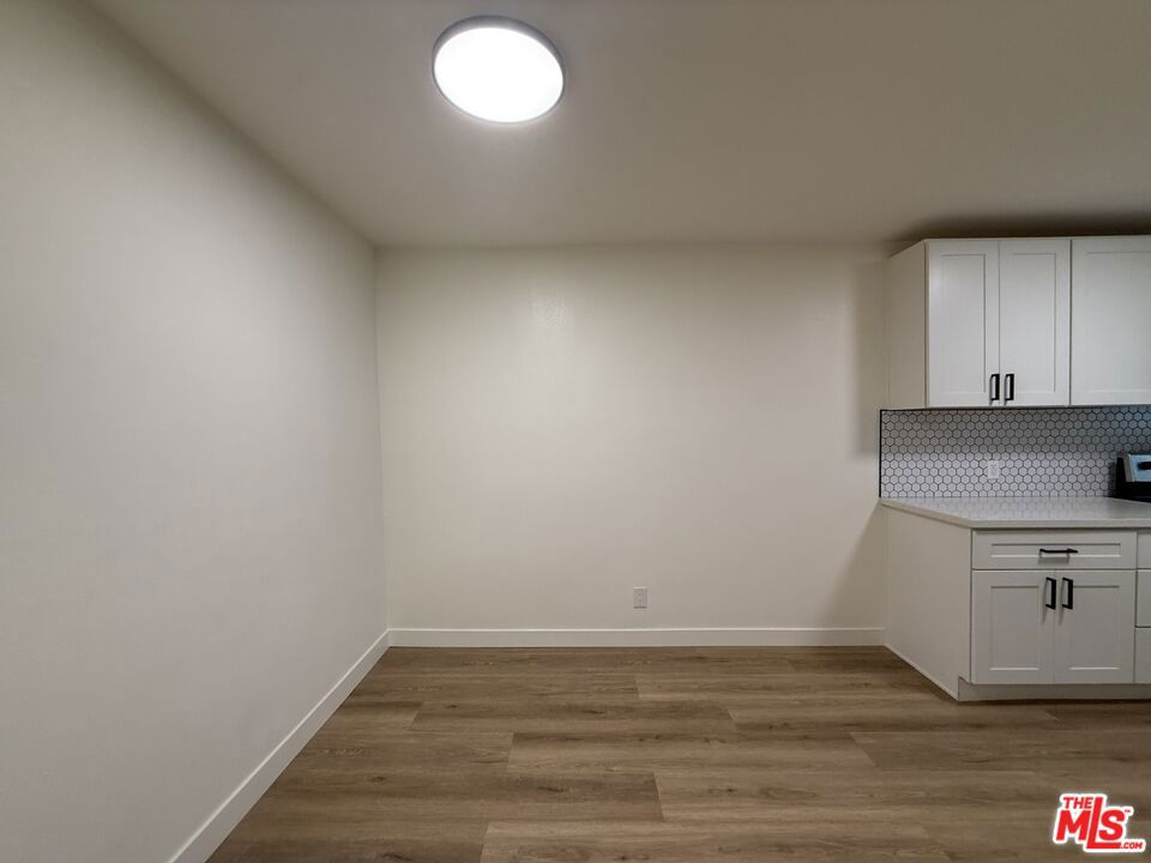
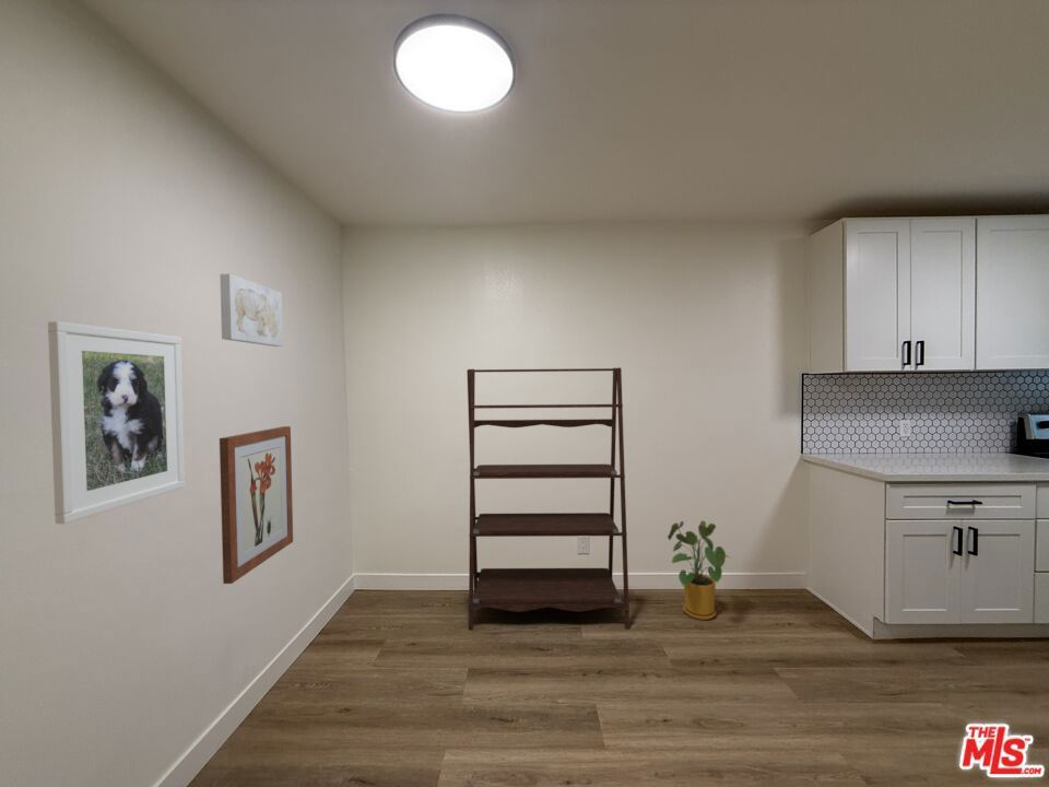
+ wall art (260, 495)
+ wall art (254, 313)
+ shelving unit (544, 478)
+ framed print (127, 416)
+ house plant (695, 569)
